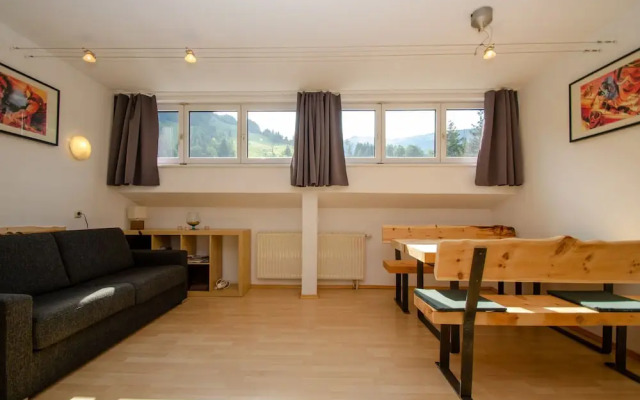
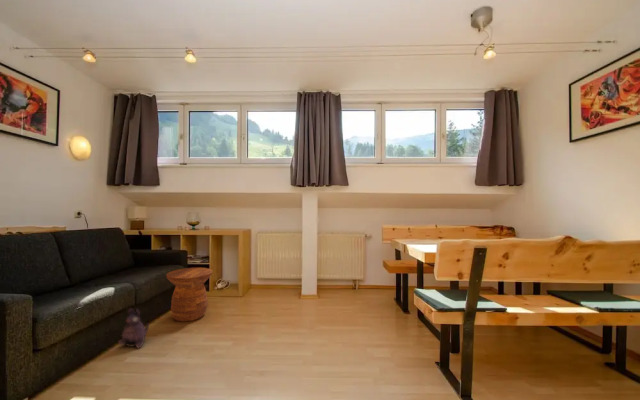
+ side table (189, 294)
+ plush toy (137, 324)
